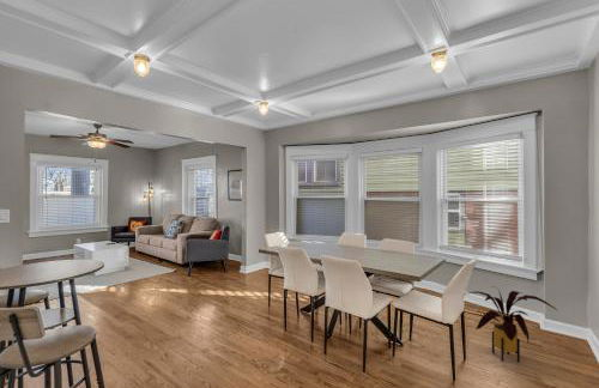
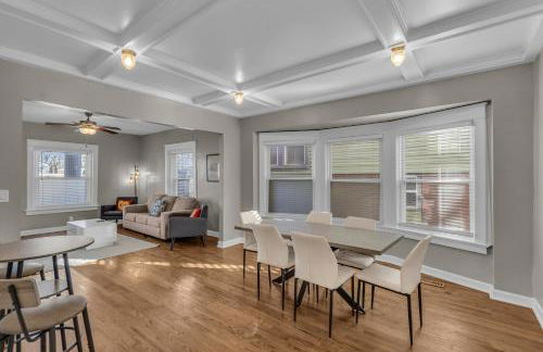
- house plant (509, 322)
